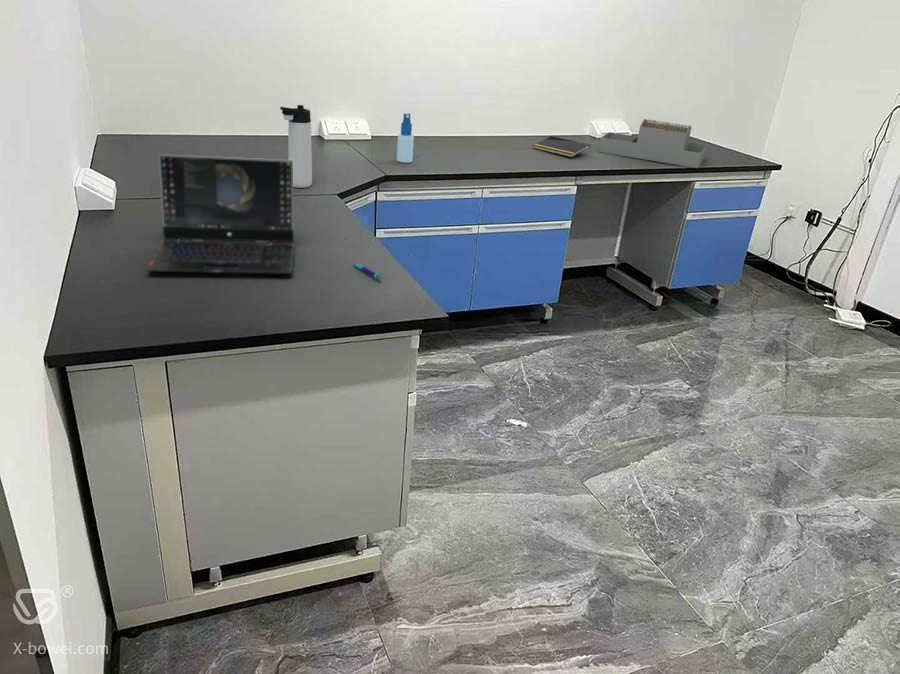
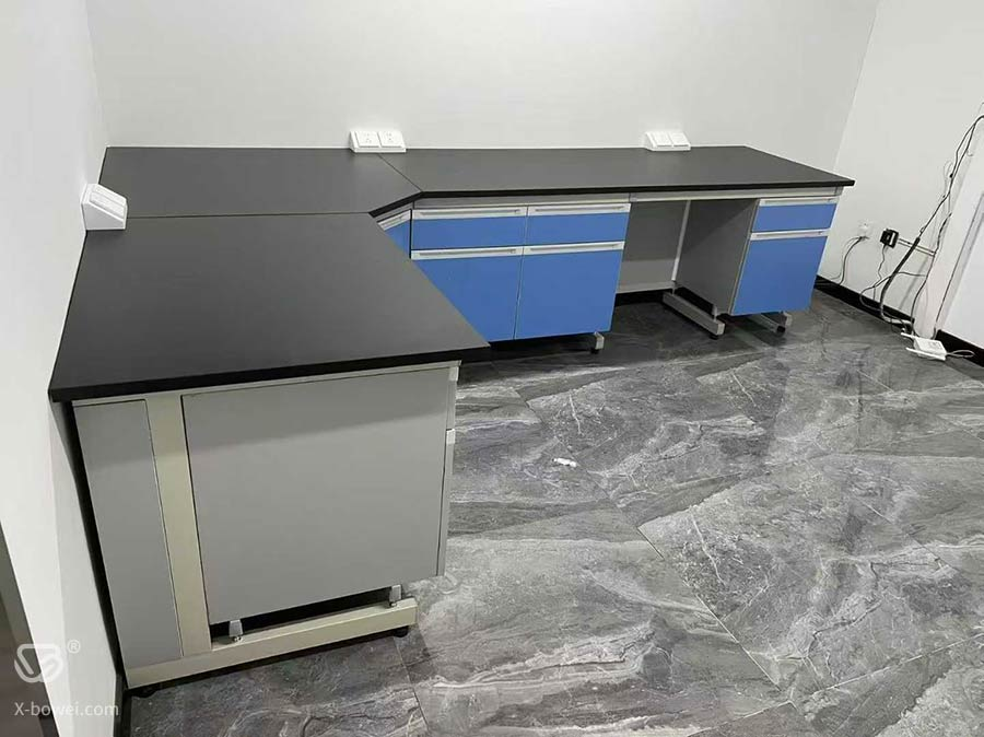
- spray bottle (405, 137)
- laptop computer (223, 214)
- thermos bottle (295, 147)
- architectural model (655, 137)
- pen (366, 269)
- notepad (561, 146)
